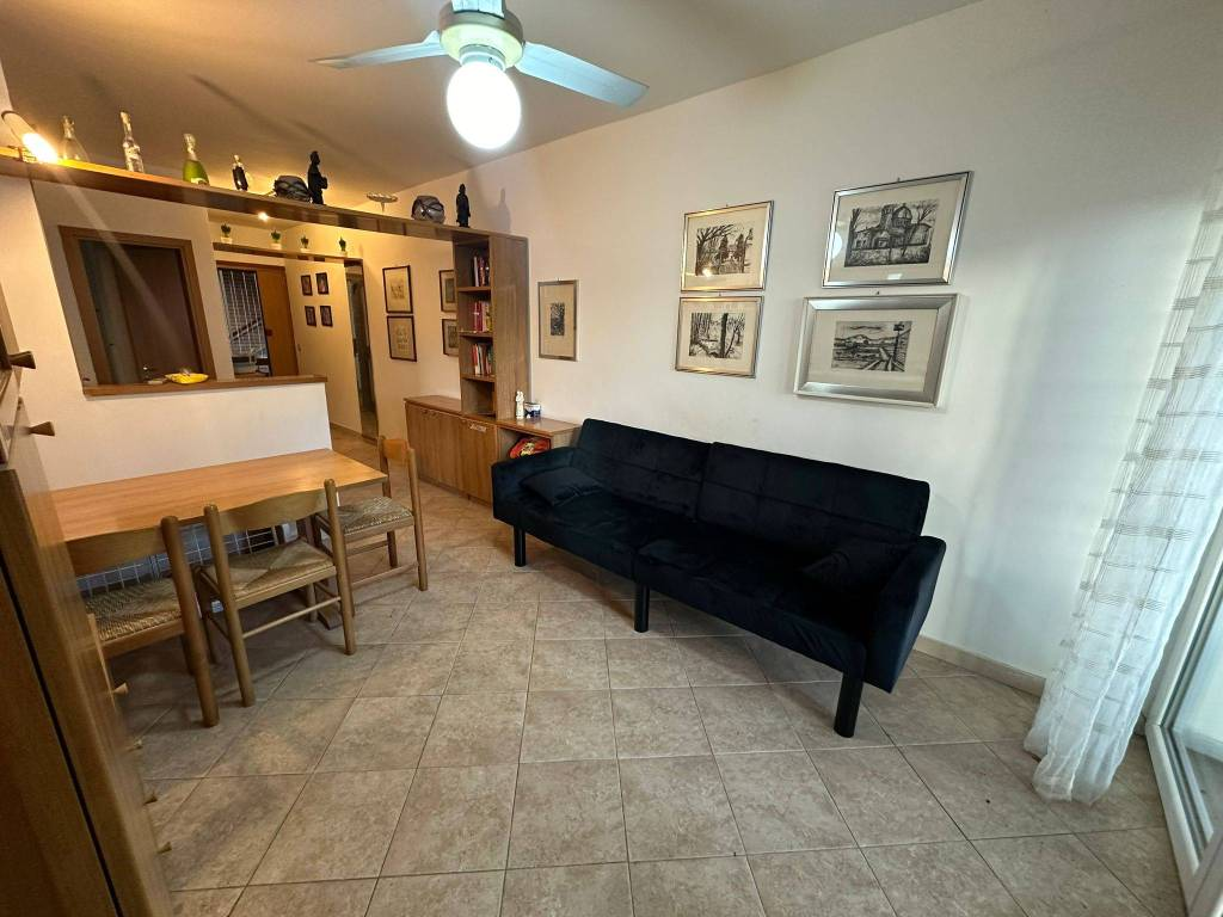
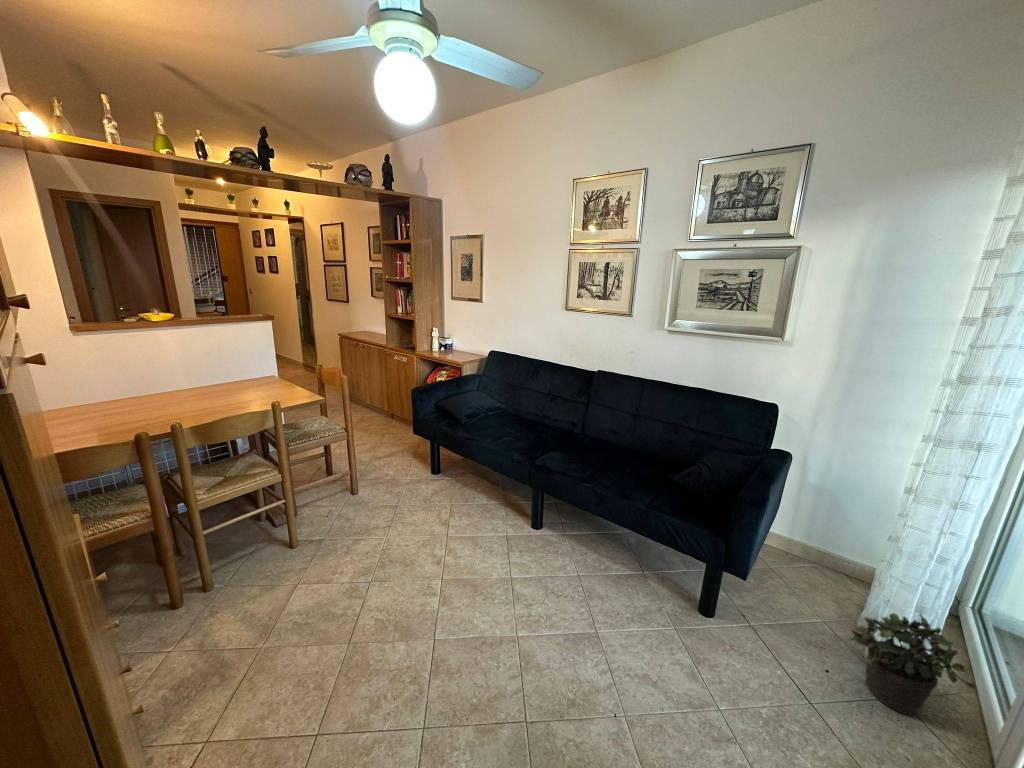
+ potted plant (909, 660)
